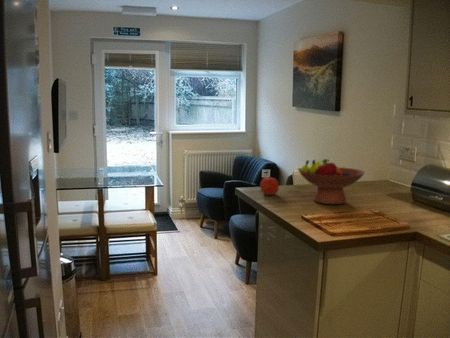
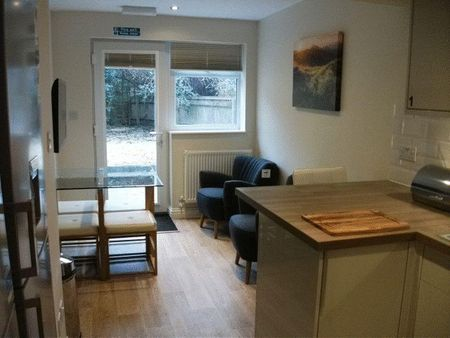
- fruit bowl (330, 180)
- apple (269, 184)
